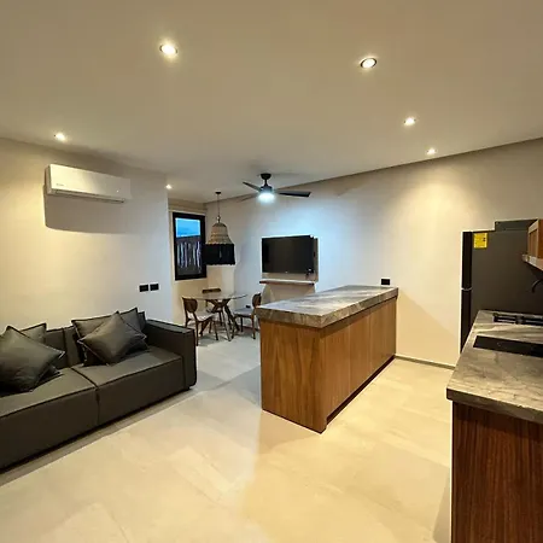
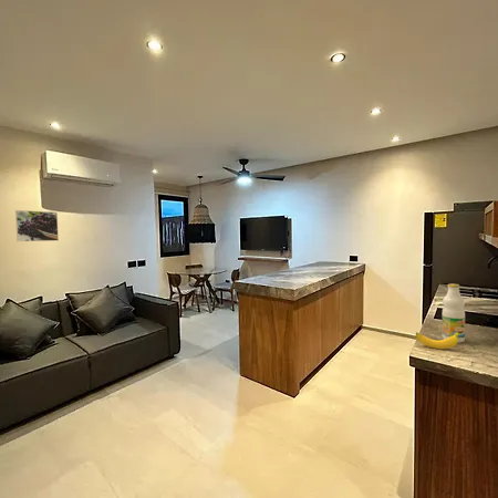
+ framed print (38, 226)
+ bottle (453, 312)
+ banana (440, 340)
